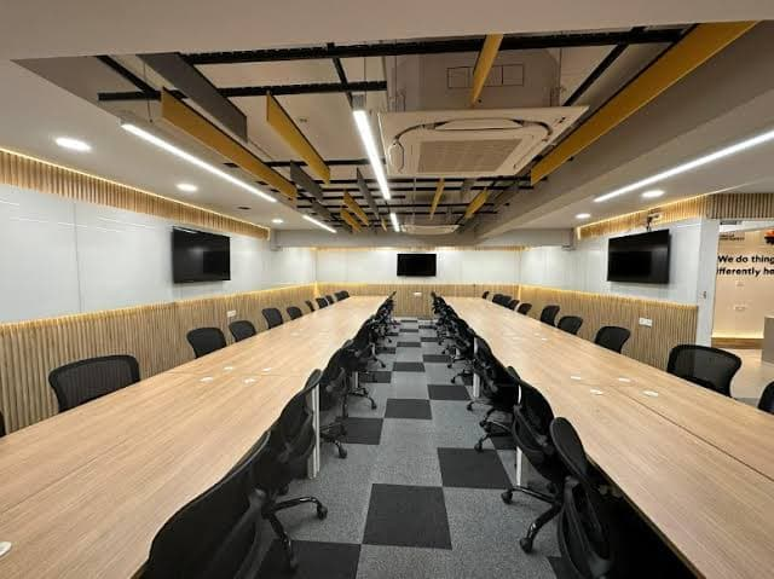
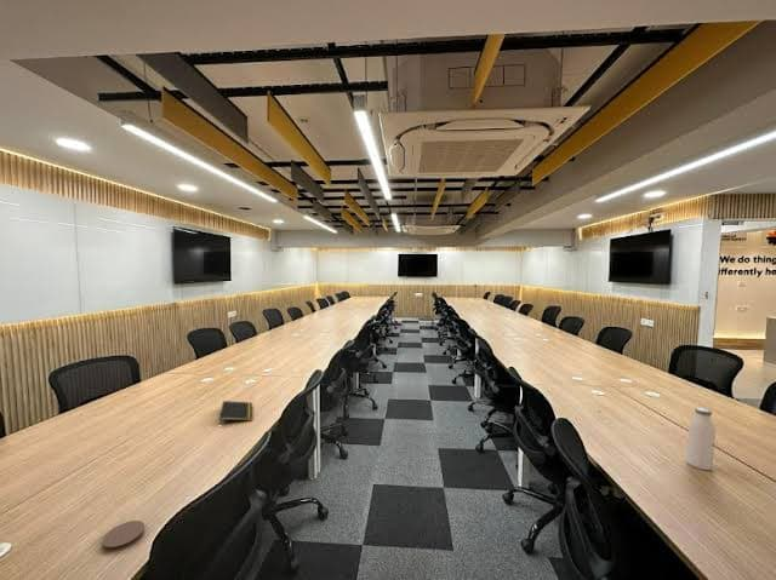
+ notepad (236, 409)
+ water bottle (701, 437)
+ coaster (124, 535)
